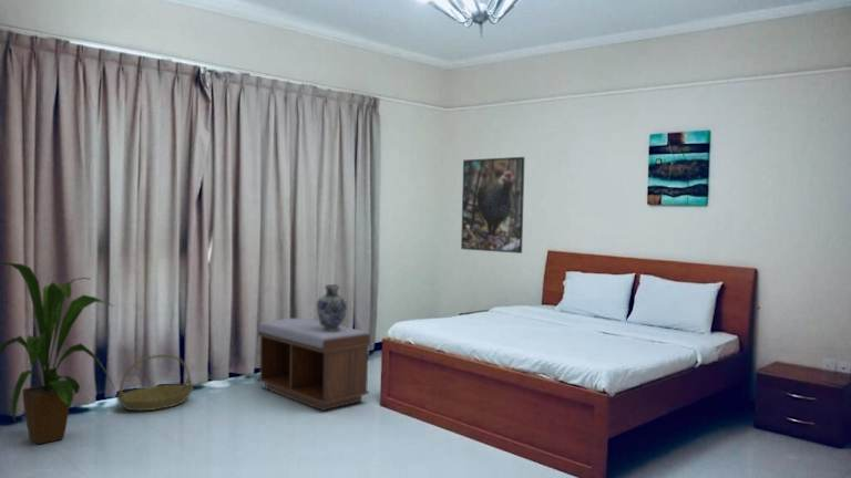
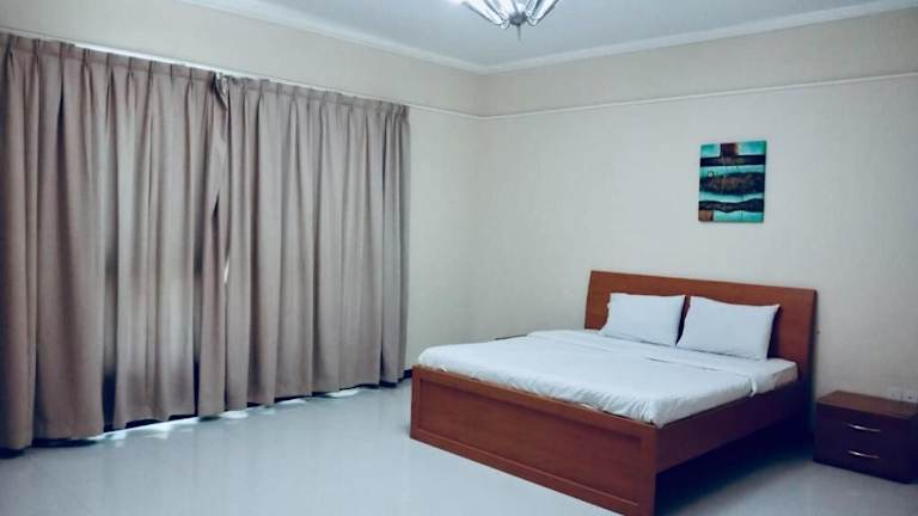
- basket (156, 386)
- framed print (491, 205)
- decorative vase (331, 306)
- bench (310, 360)
- house plant (61, 346)
